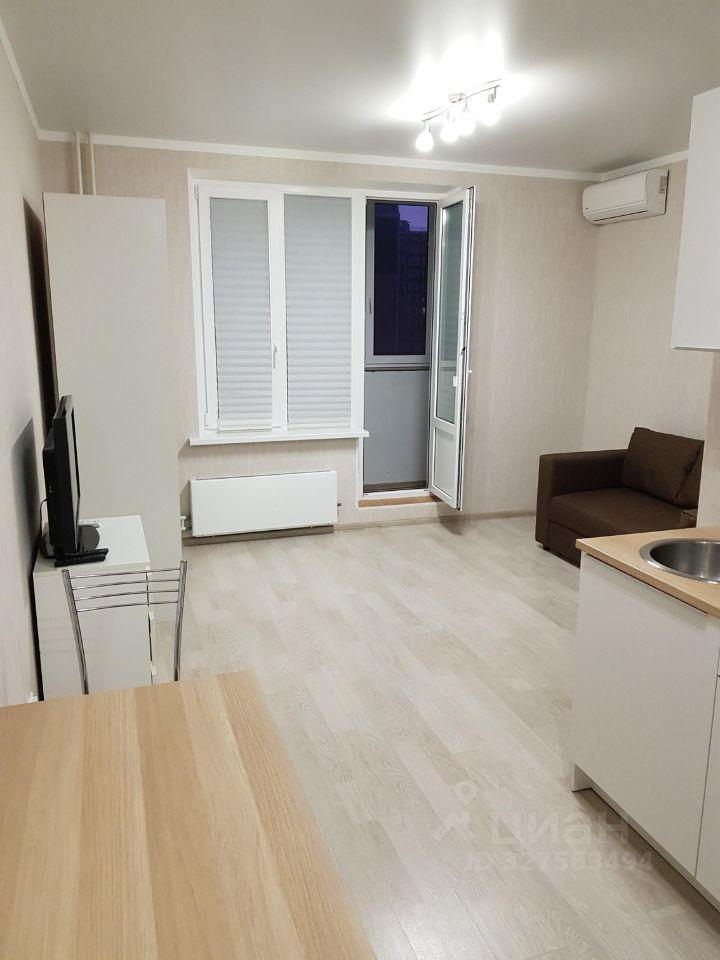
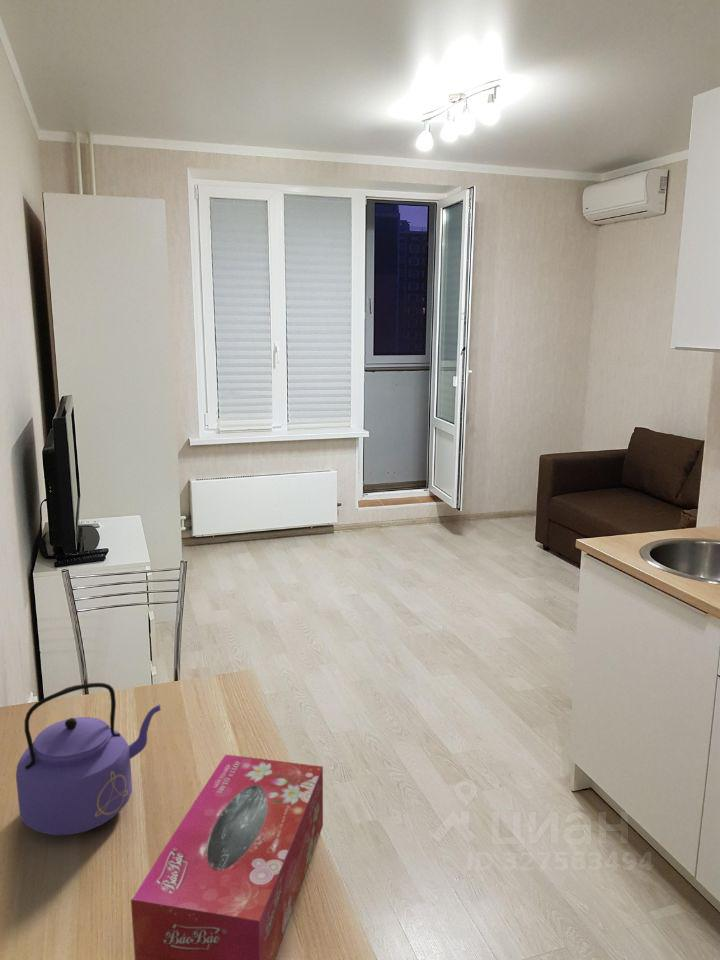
+ kettle (92, 744)
+ tissue box (240, 857)
